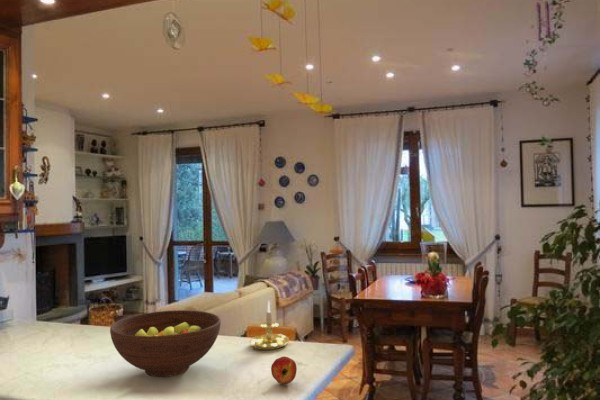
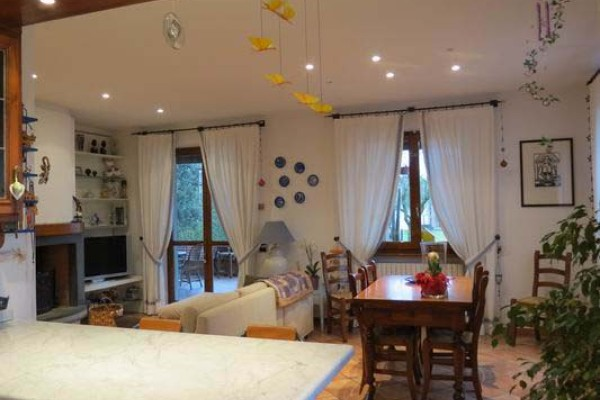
- candle holder (267, 323)
- apple (283, 369)
- fruit bowl (167, 346)
